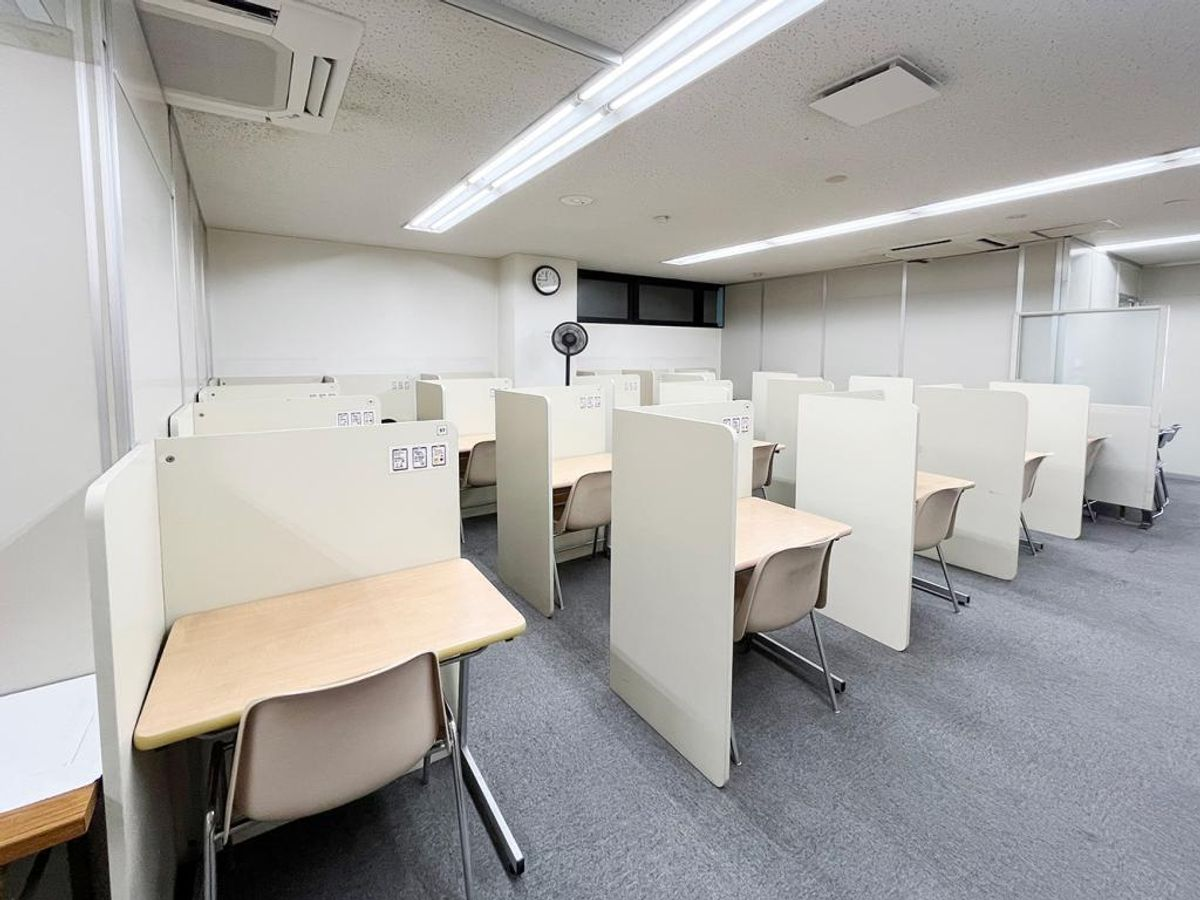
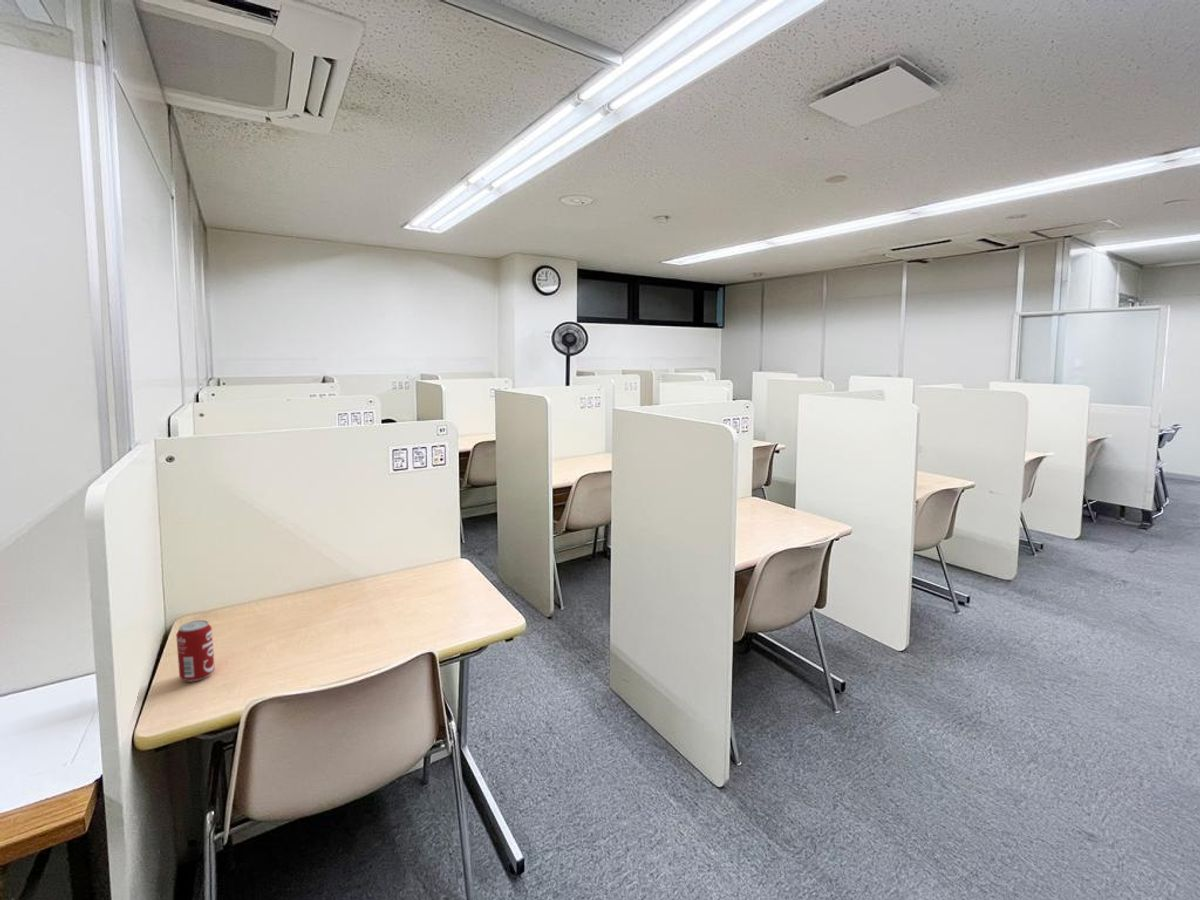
+ beverage can (195, 650)
